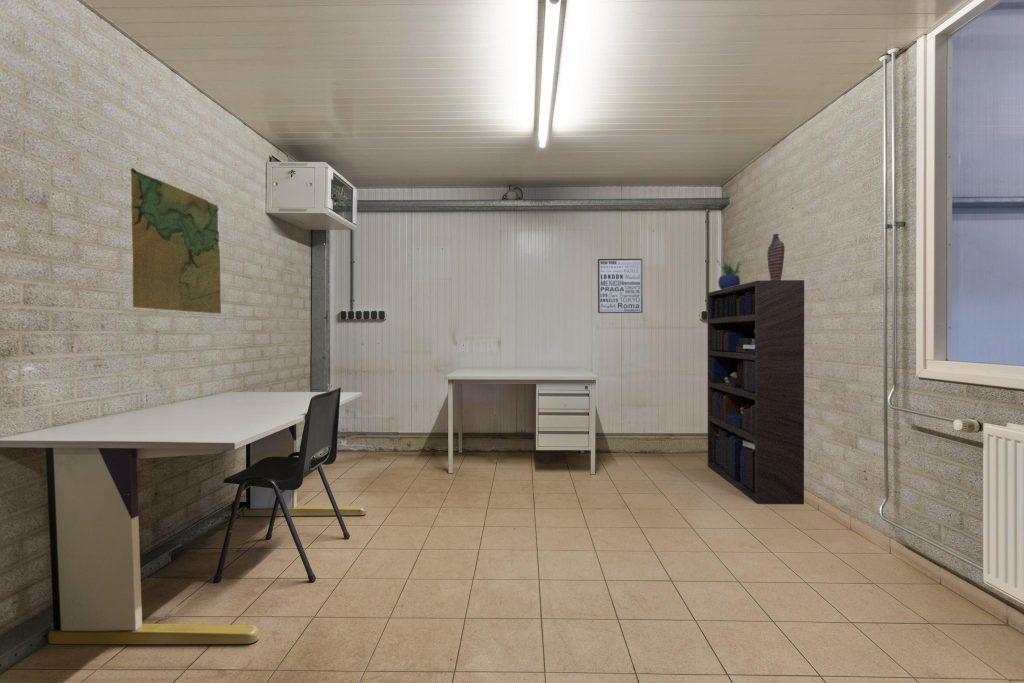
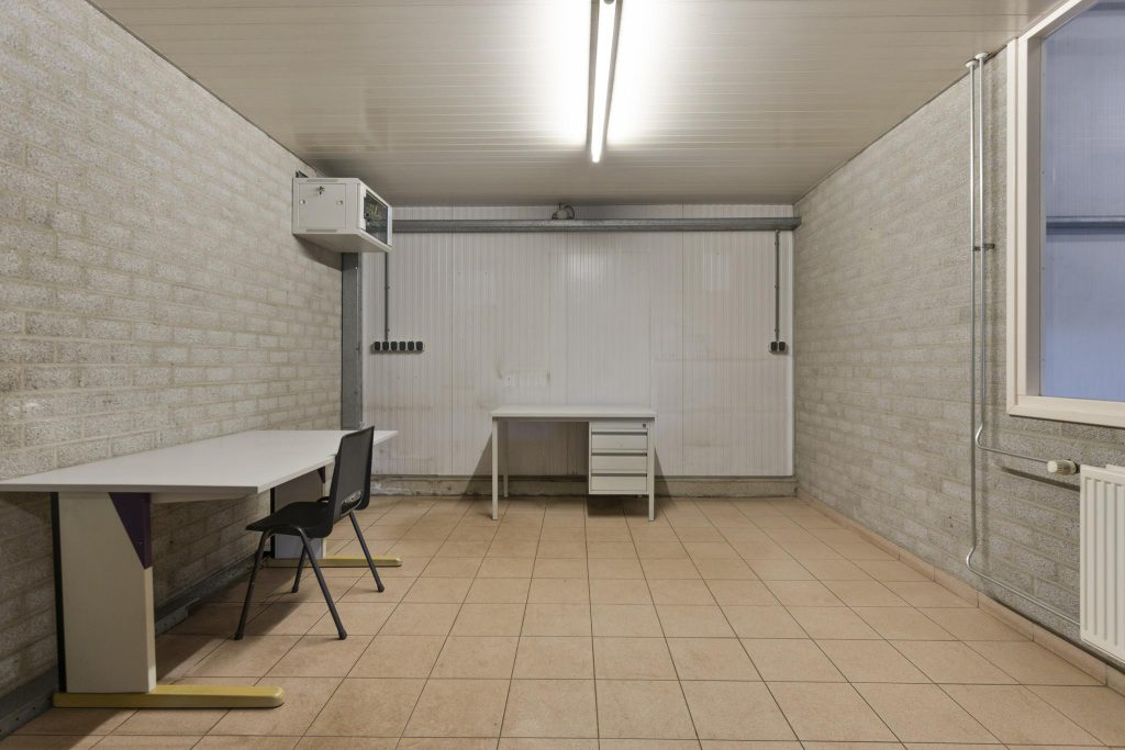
- map (180, 250)
- potted plant (731, 273)
- bookcase (749, 385)
- wall art (620, 286)
- decorative vase (775, 257)
